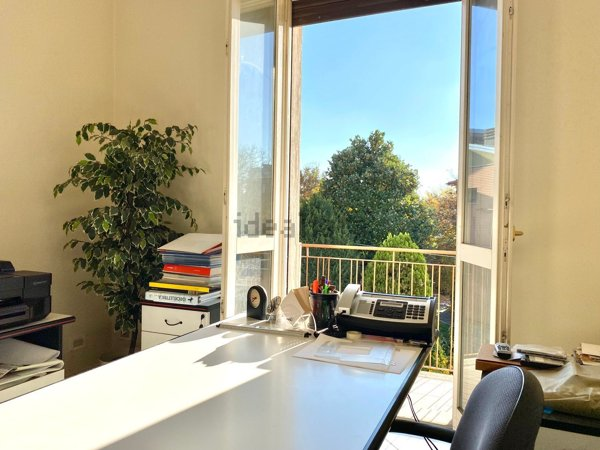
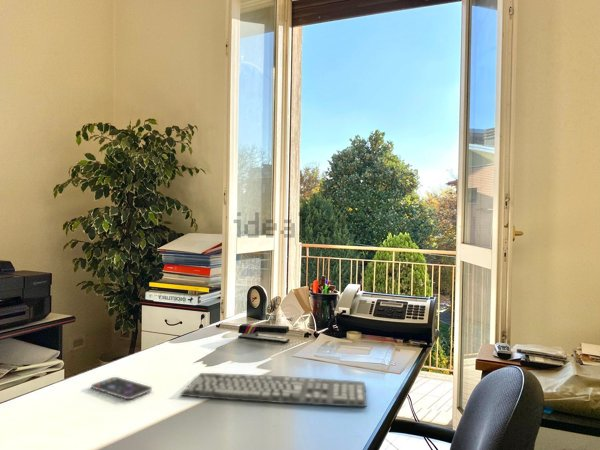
+ keyboard (276, 387)
+ smartphone (121, 387)
+ stapler (263, 331)
